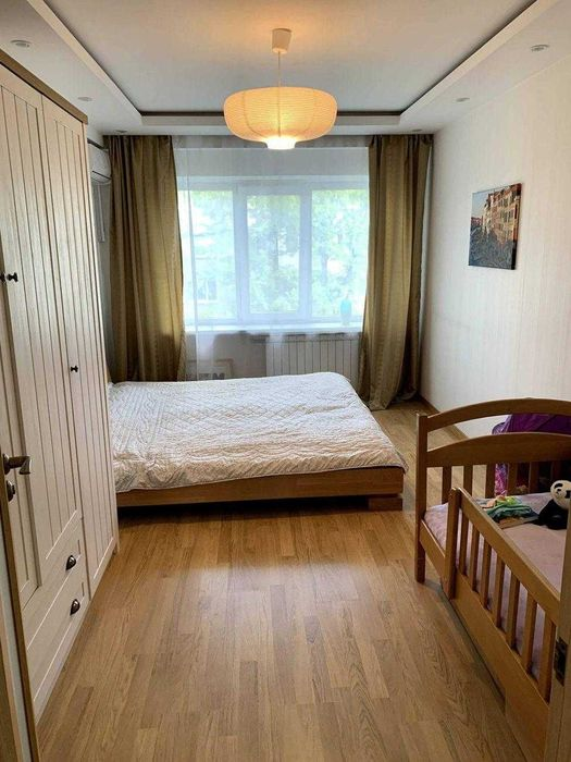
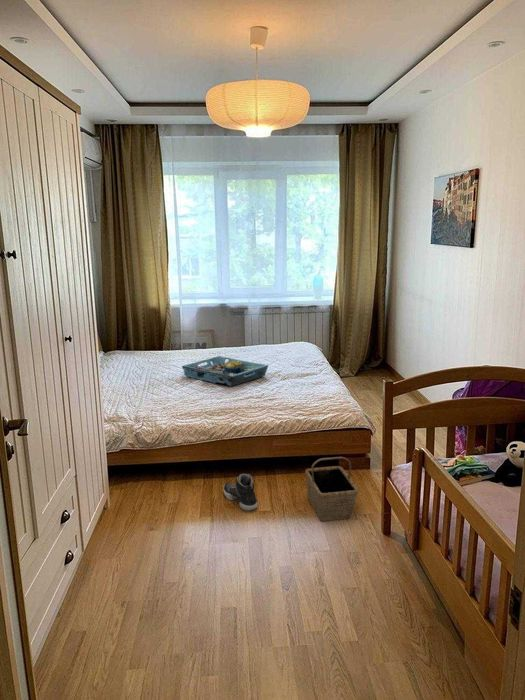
+ basket (330, 482)
+ sneaker (240, 486)
+ serving tray (225, 369)
